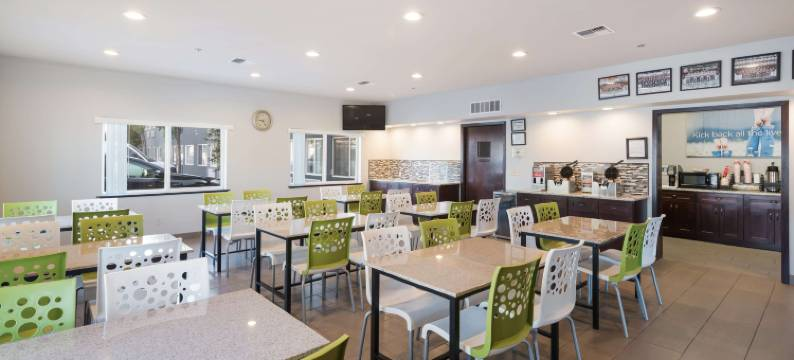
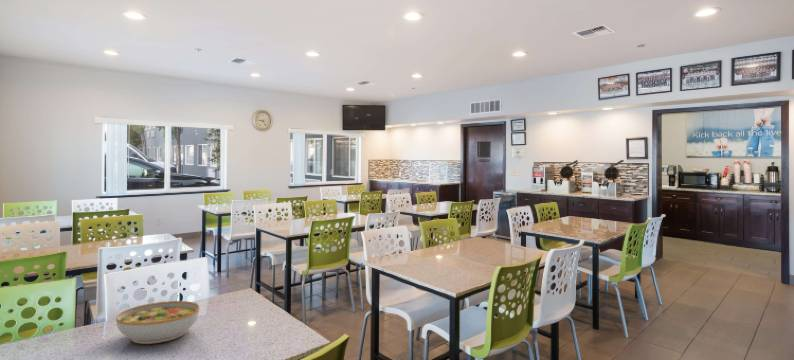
+ bowl (159, 322)
